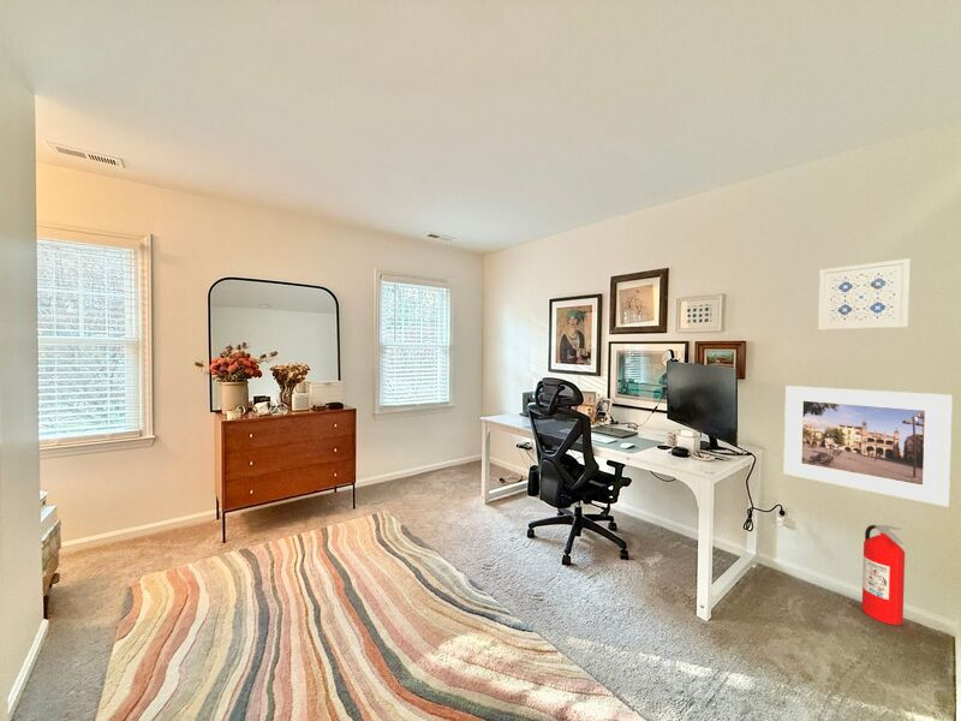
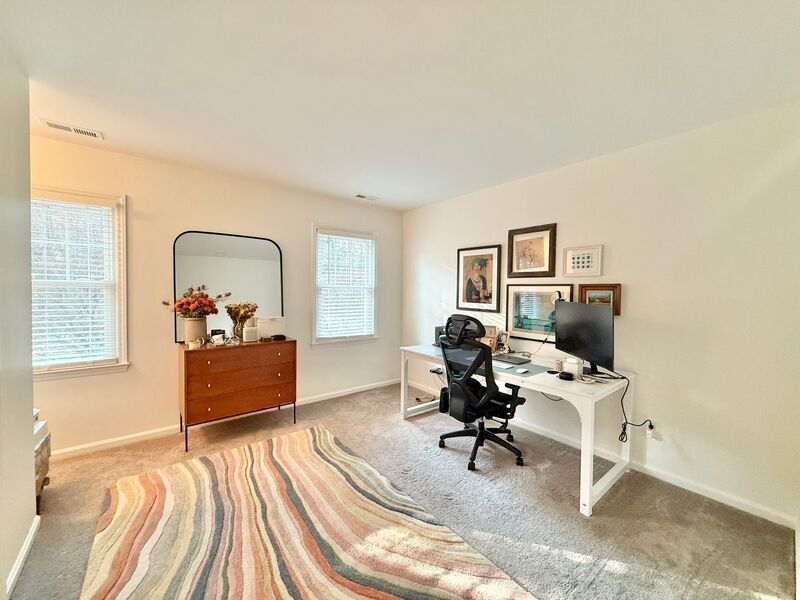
- fire extinguisher (882, 568)
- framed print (858, 439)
- wall art (861, 296)
